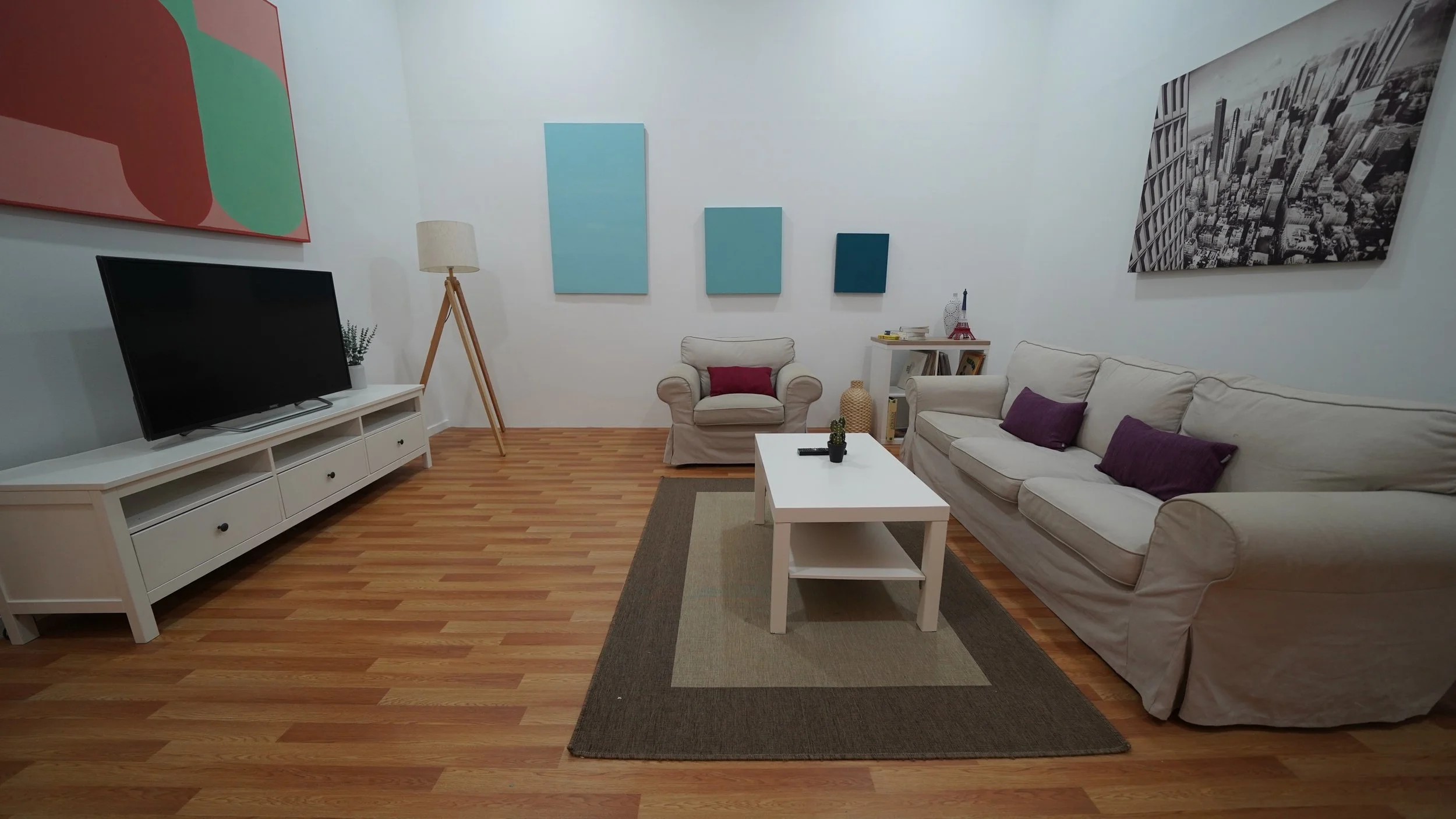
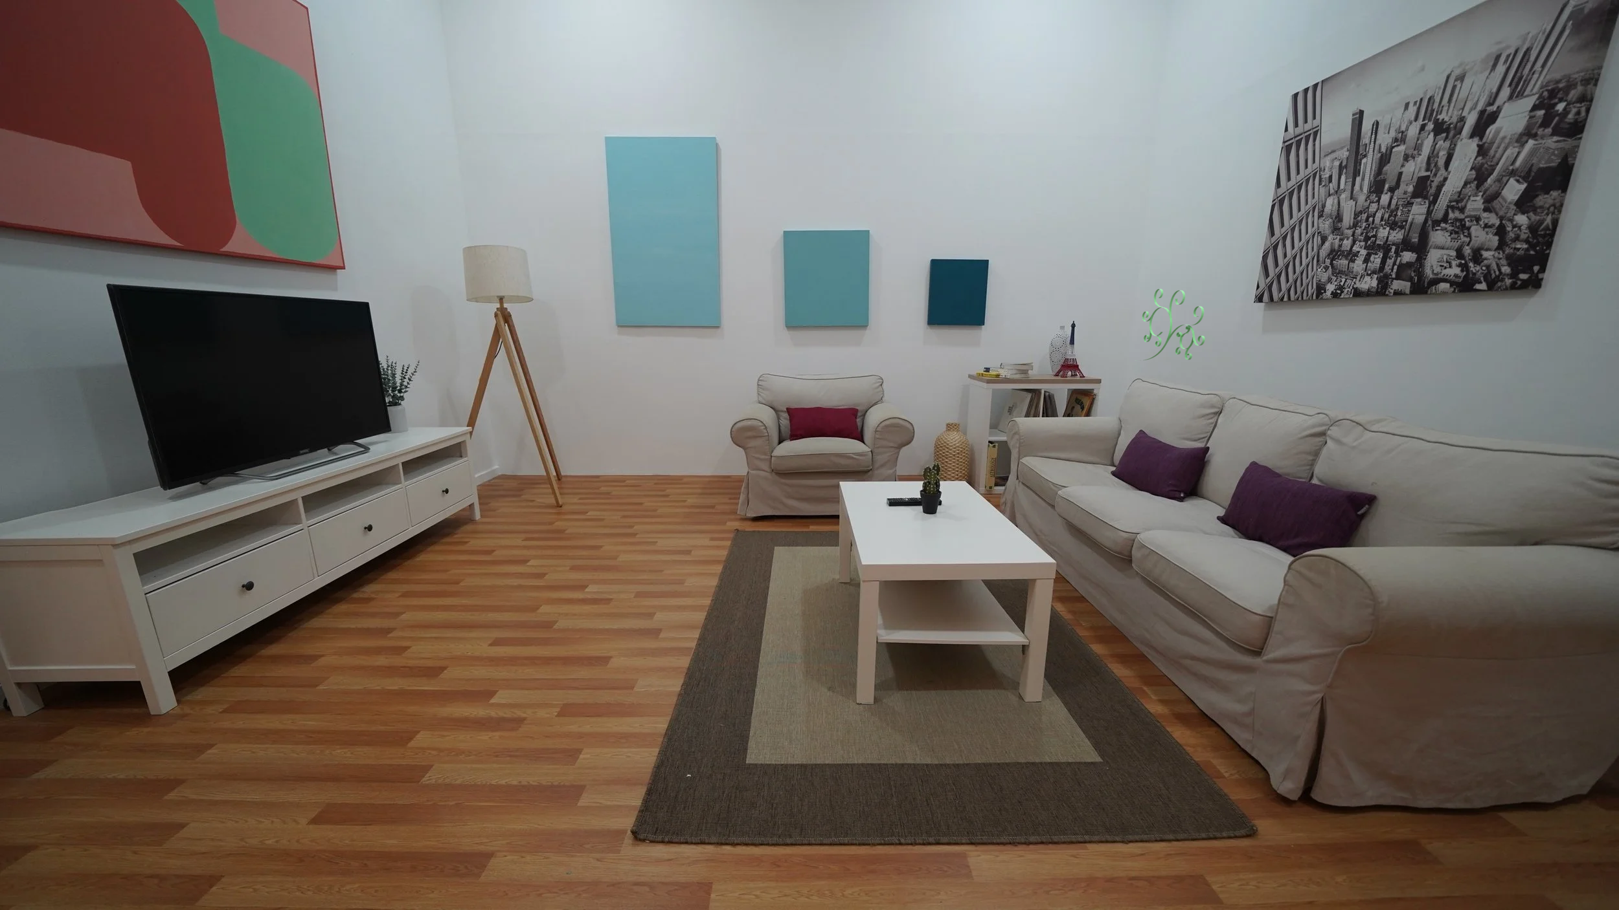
+ wall ornament (1170, 324)
